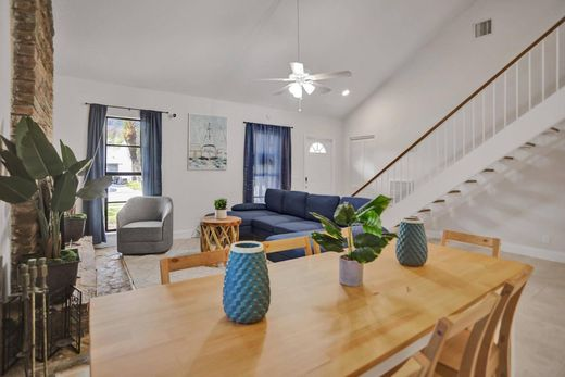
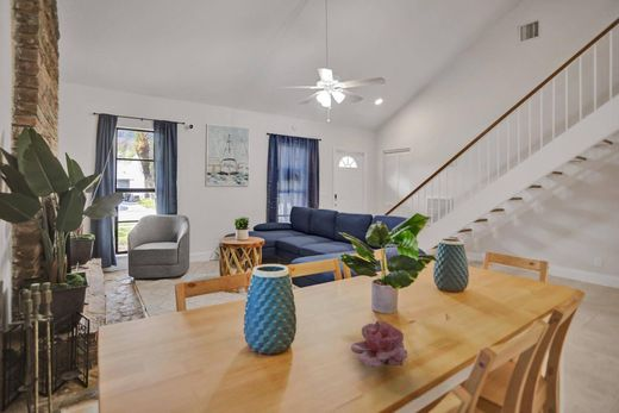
+ flower (381, 344)
